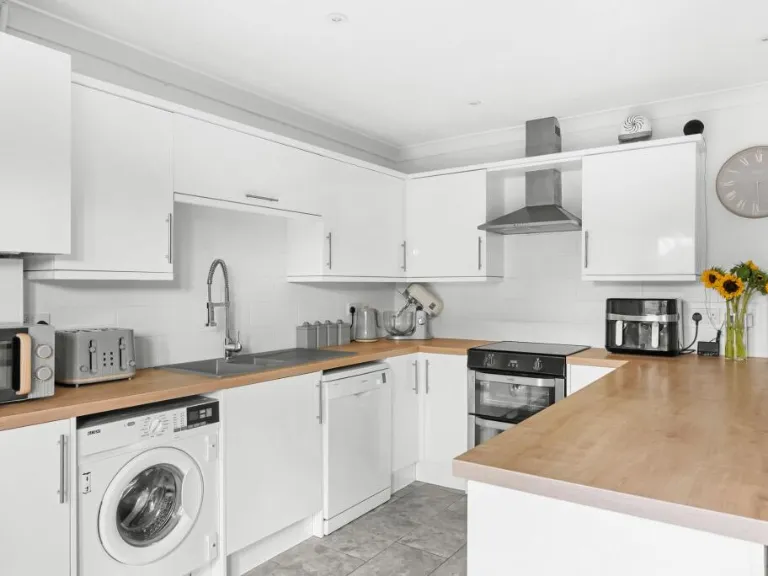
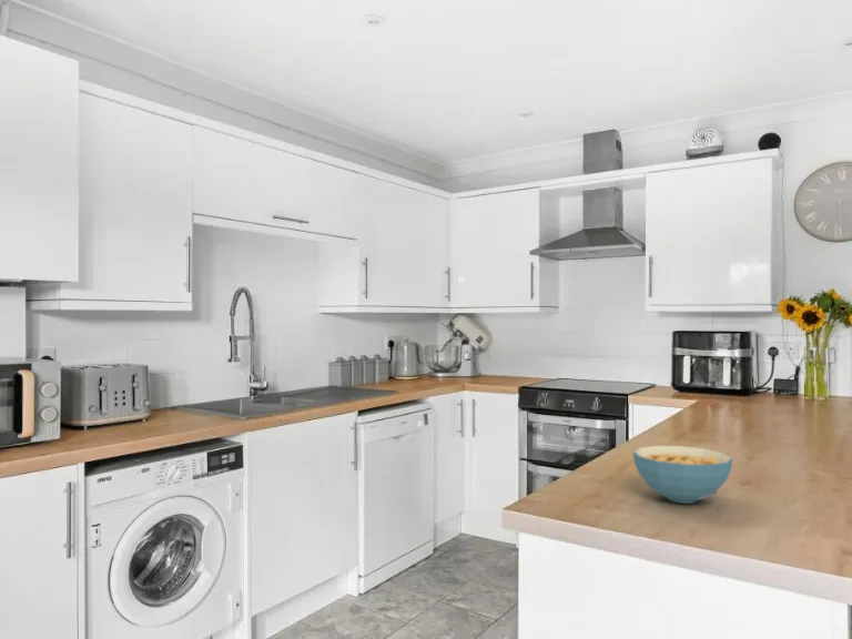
+ cereal bowl (681, 476)
